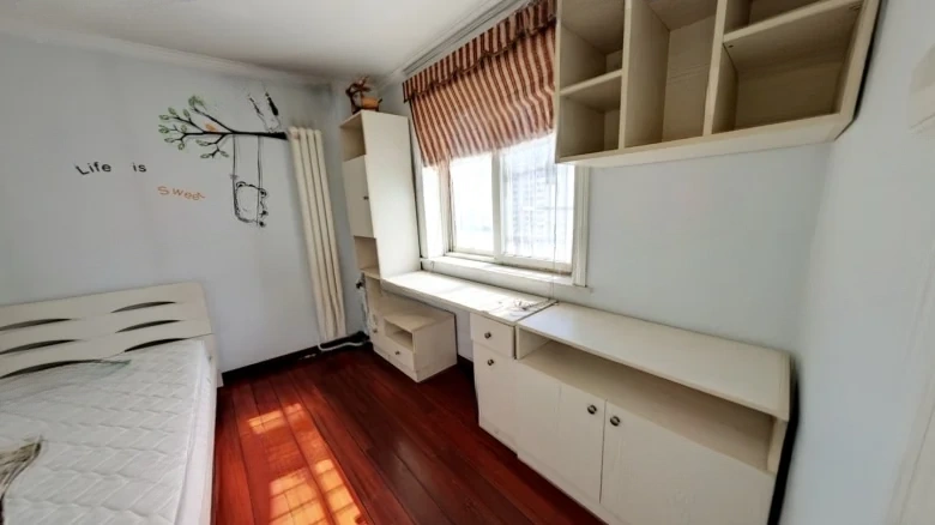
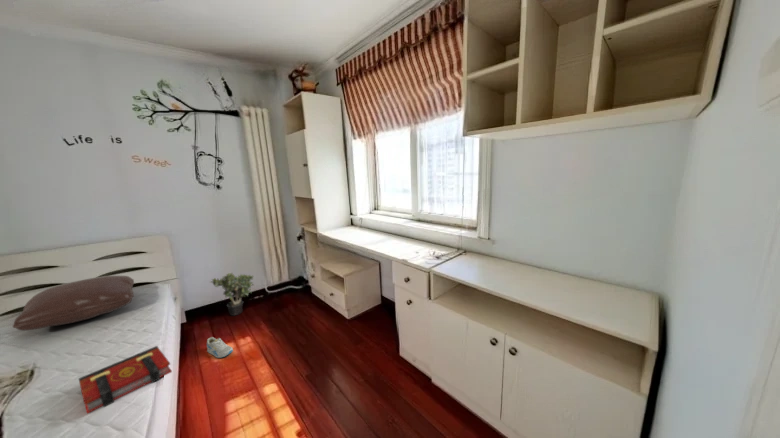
+ sneaker (219, 346)
+ book (126, 374)
+ potted plant (234, 293)
+ pillow (83, 299)
